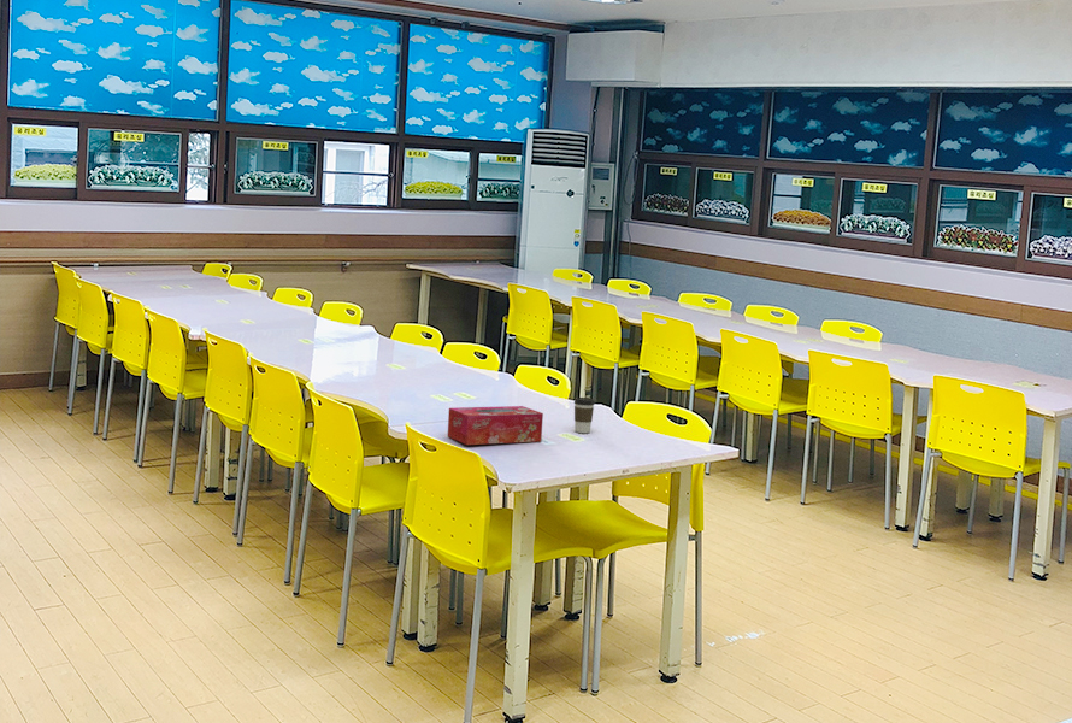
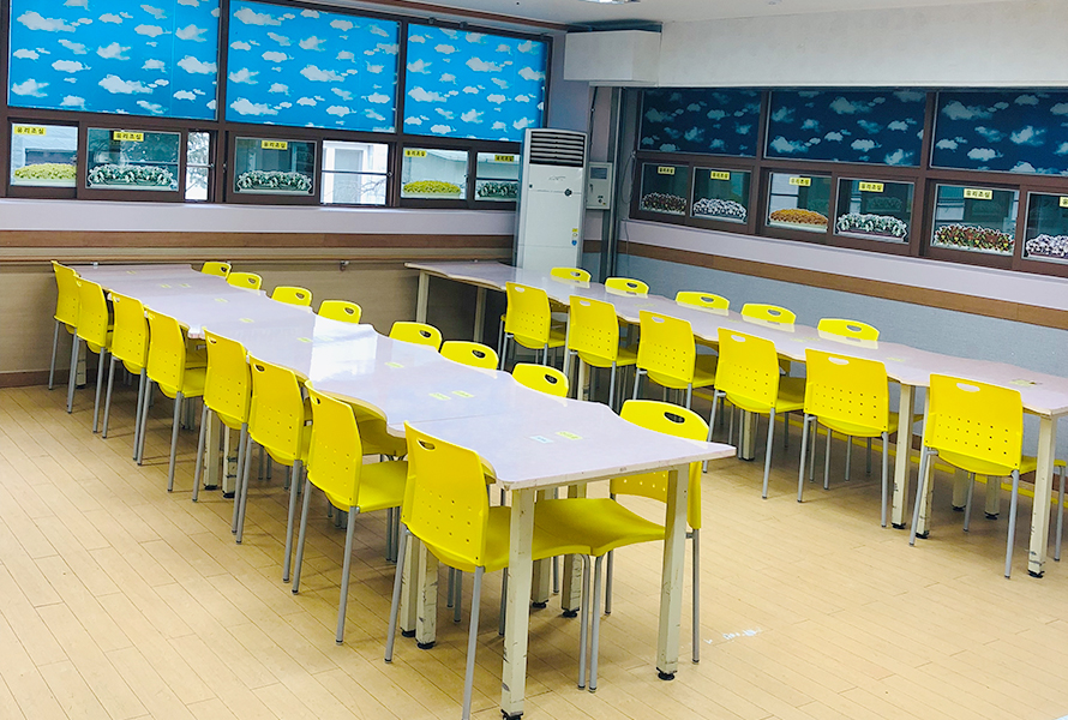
- coffee cup (583, 415)
- tissue box (495, 424)
